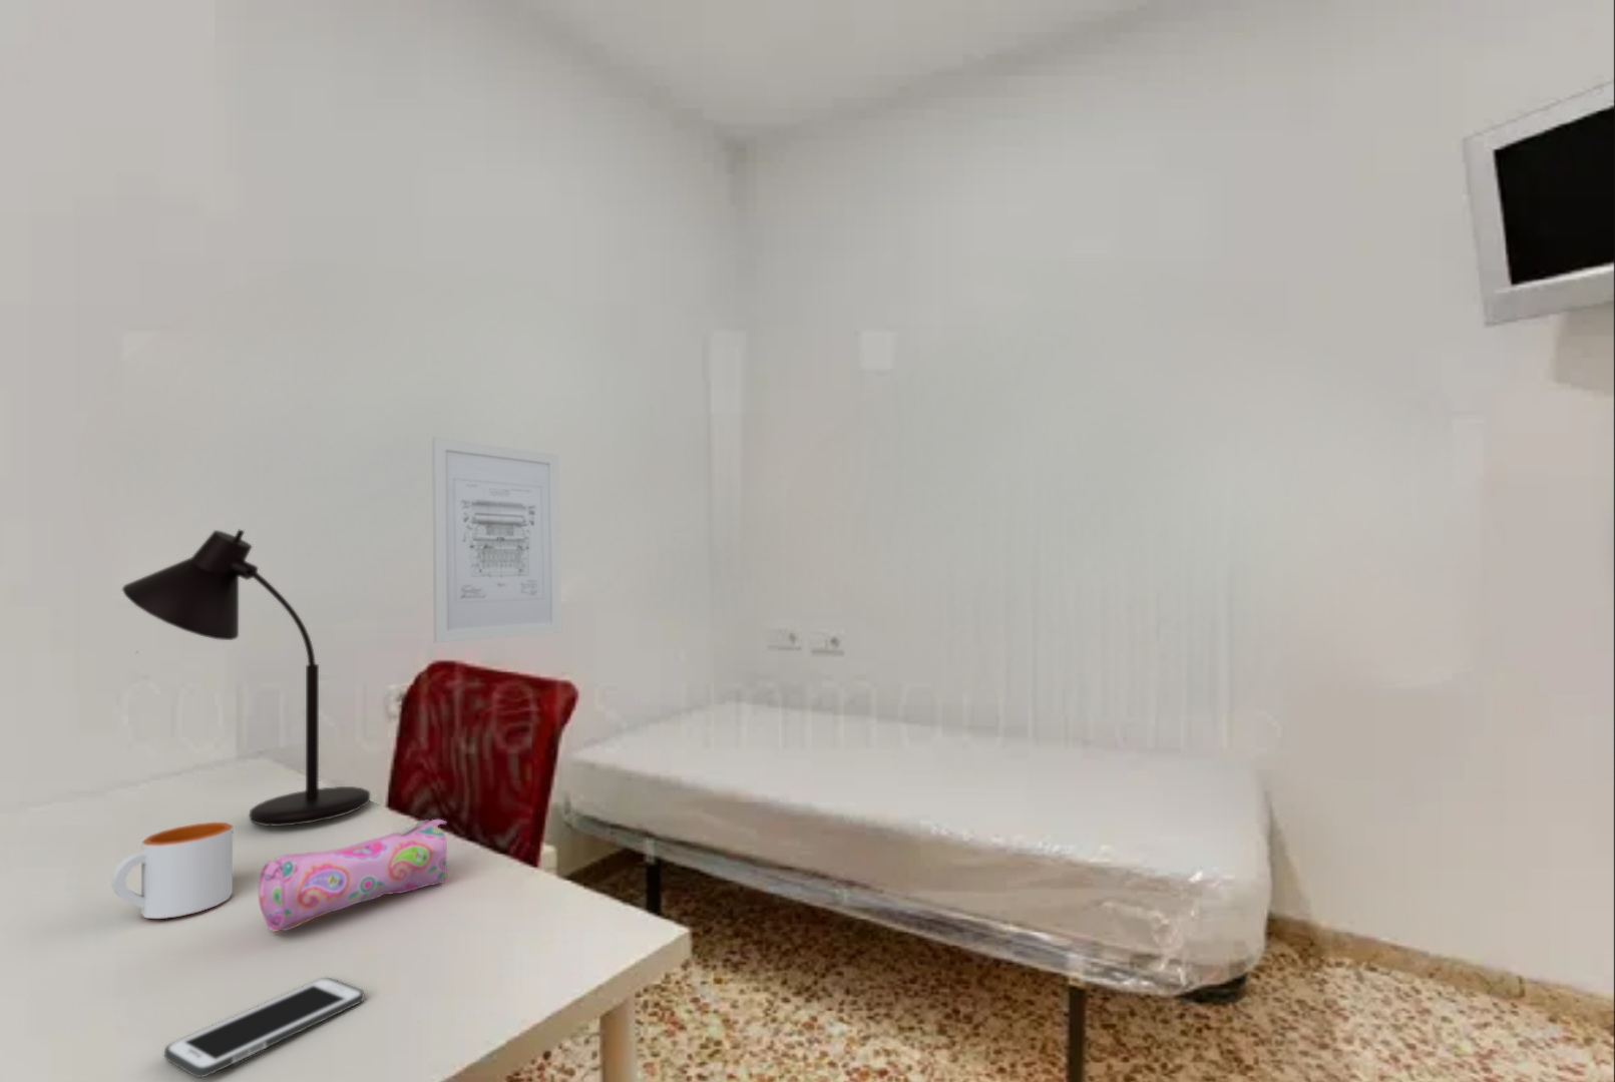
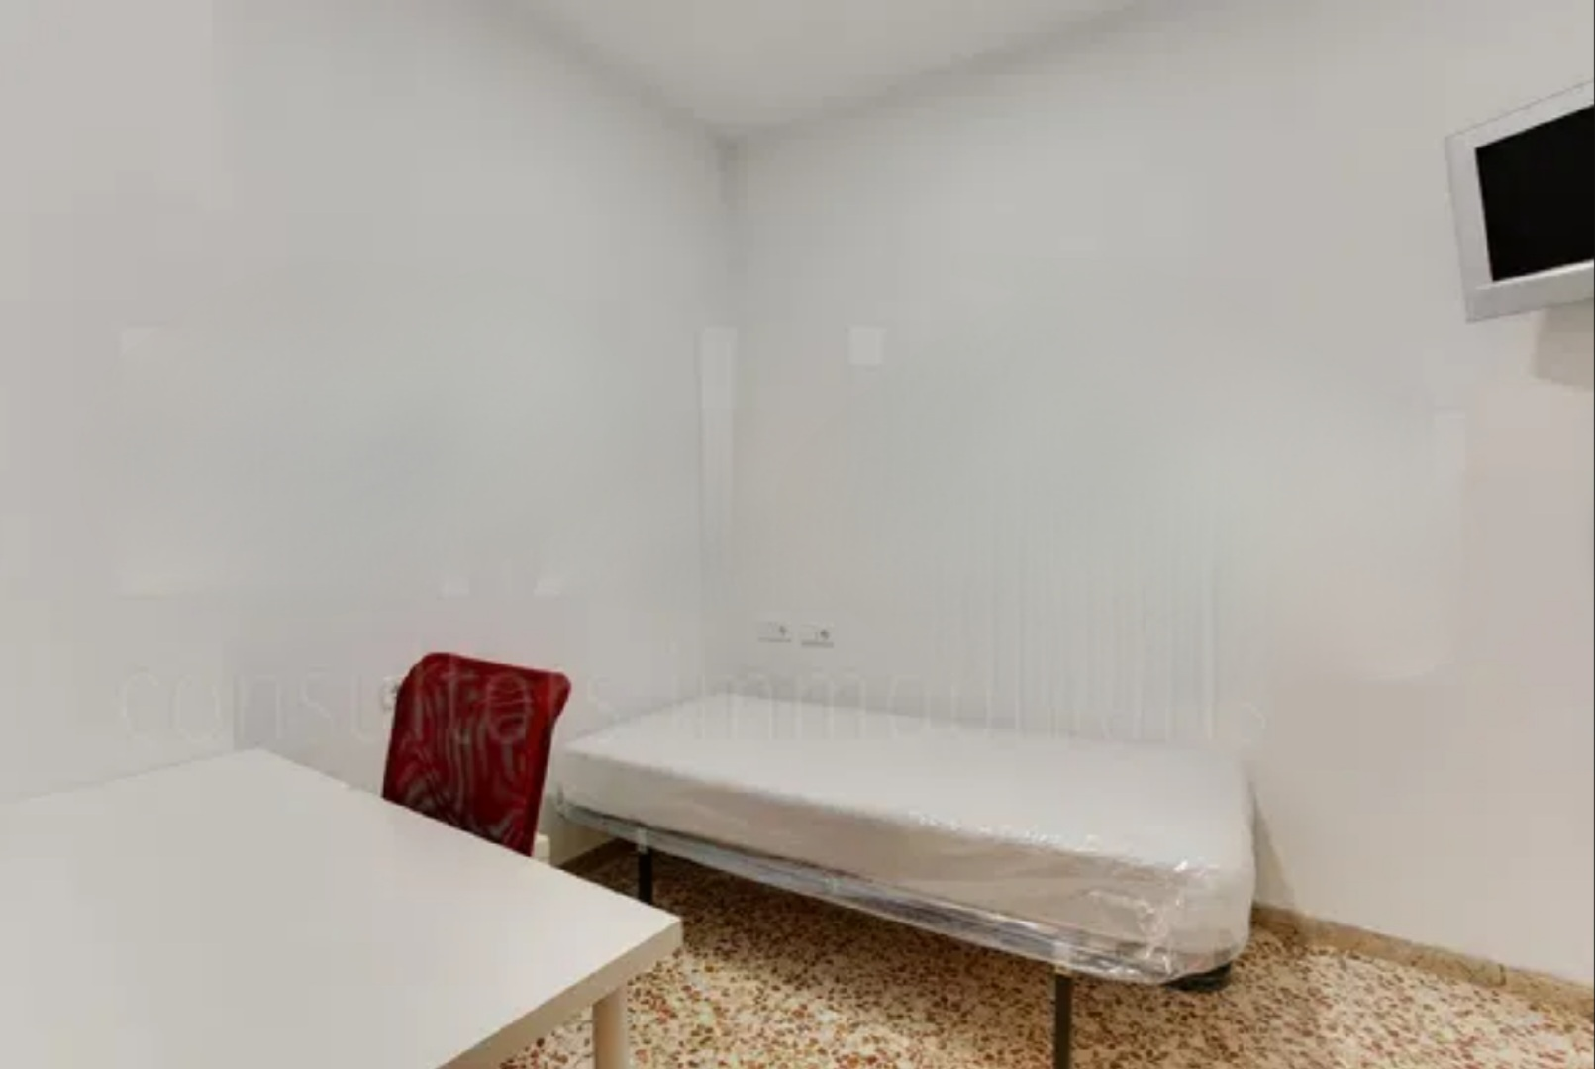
- wall art (500, 541)
- desk lamp (234, 638)
- cell phone (269, 1023)
- mug (174, 872)
- pencil case (361, 869)
